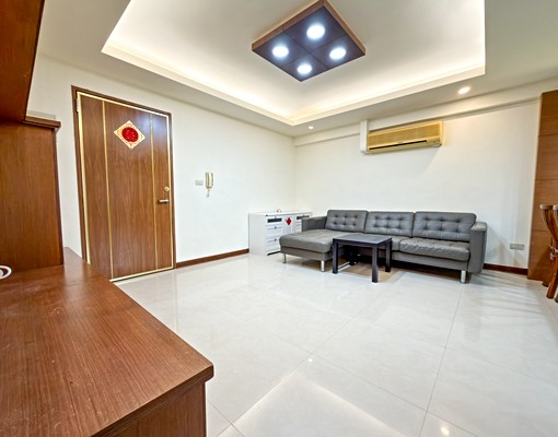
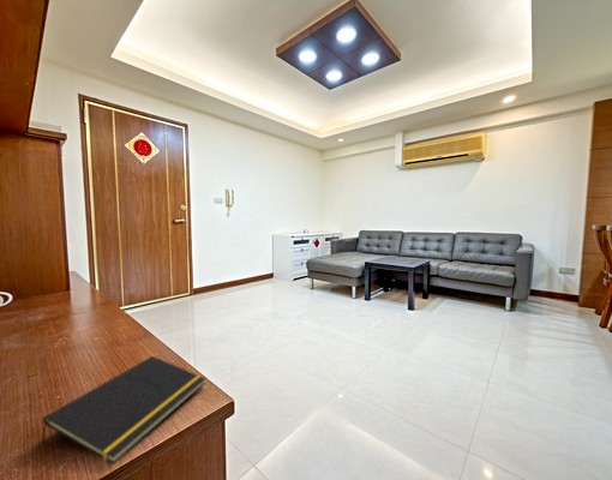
+ notepad (137, 397)
